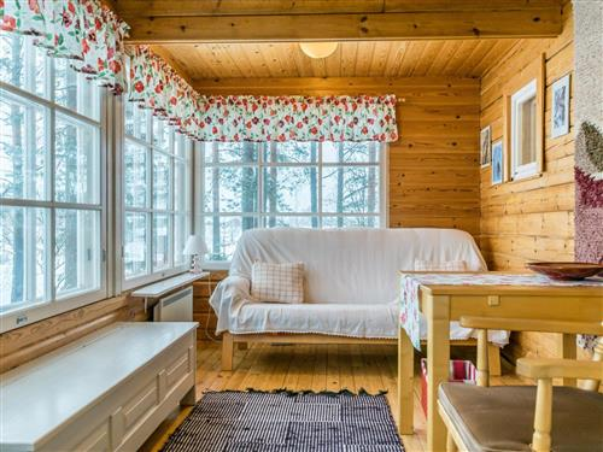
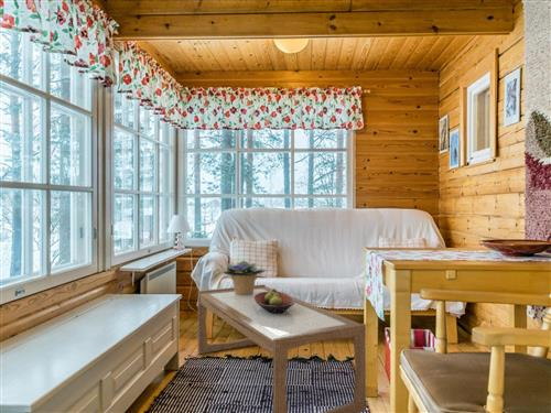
+ coffee table (268, 340)
+ fruit bowl (273, 296)
+ potted flower (244, 275)
